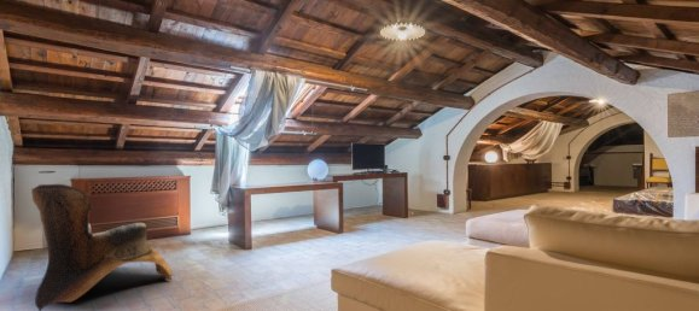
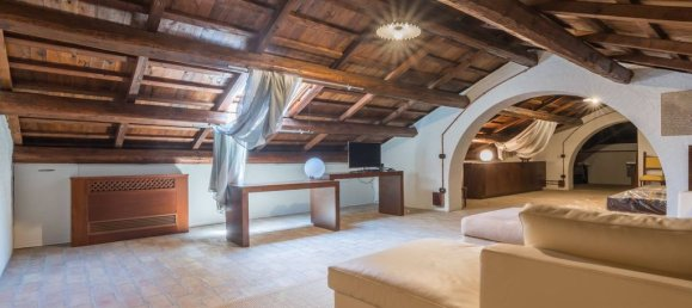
- armchair (93, 235)
